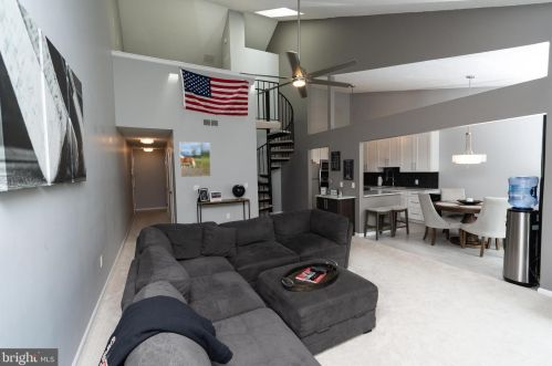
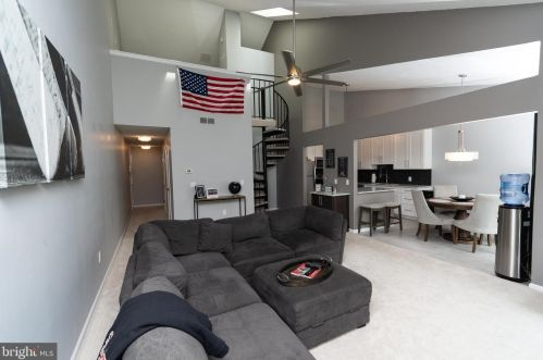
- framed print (195, 159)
